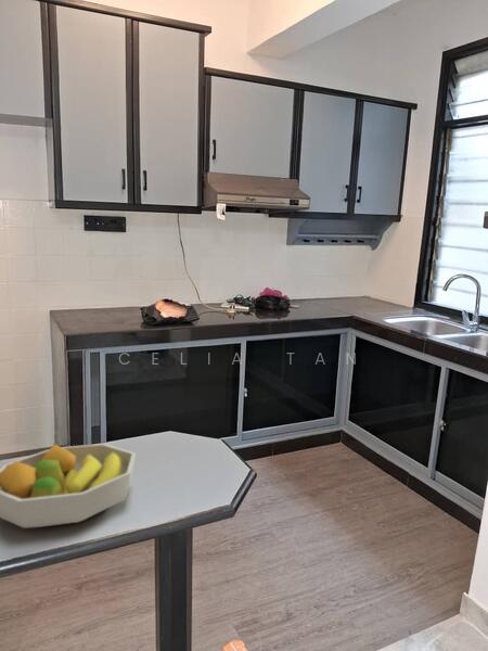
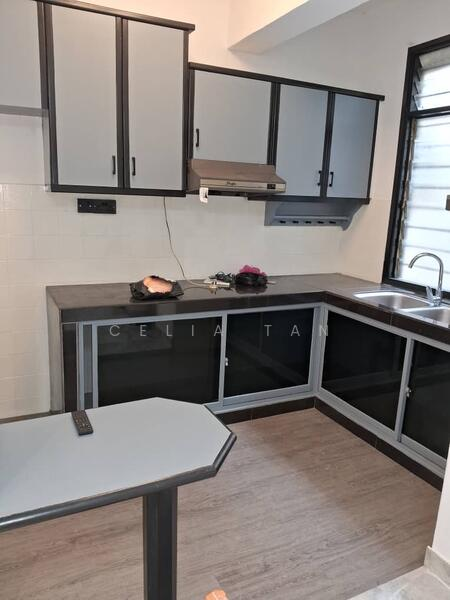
- fruit bowl (66, 478)
